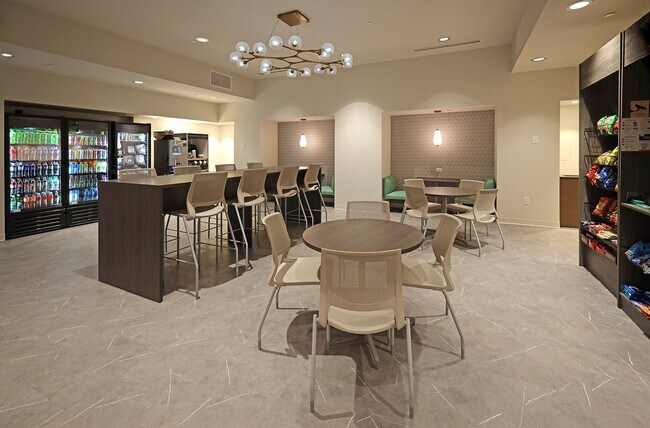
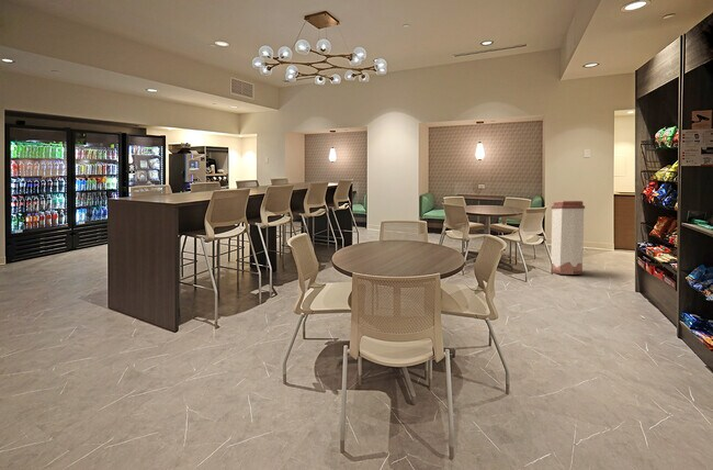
+ trash can (567, 236)
